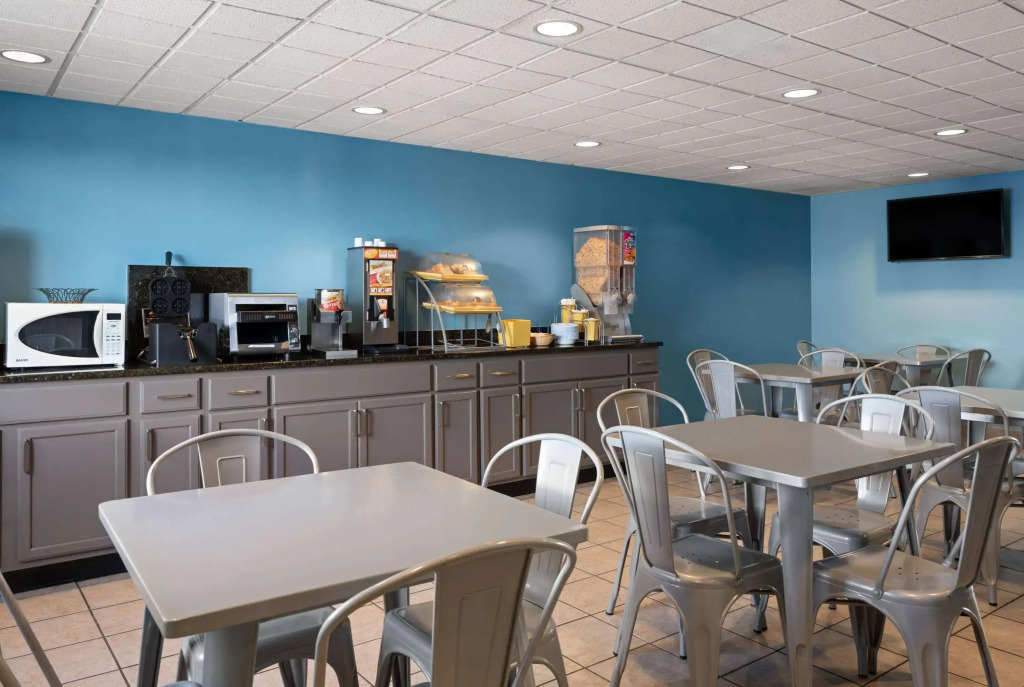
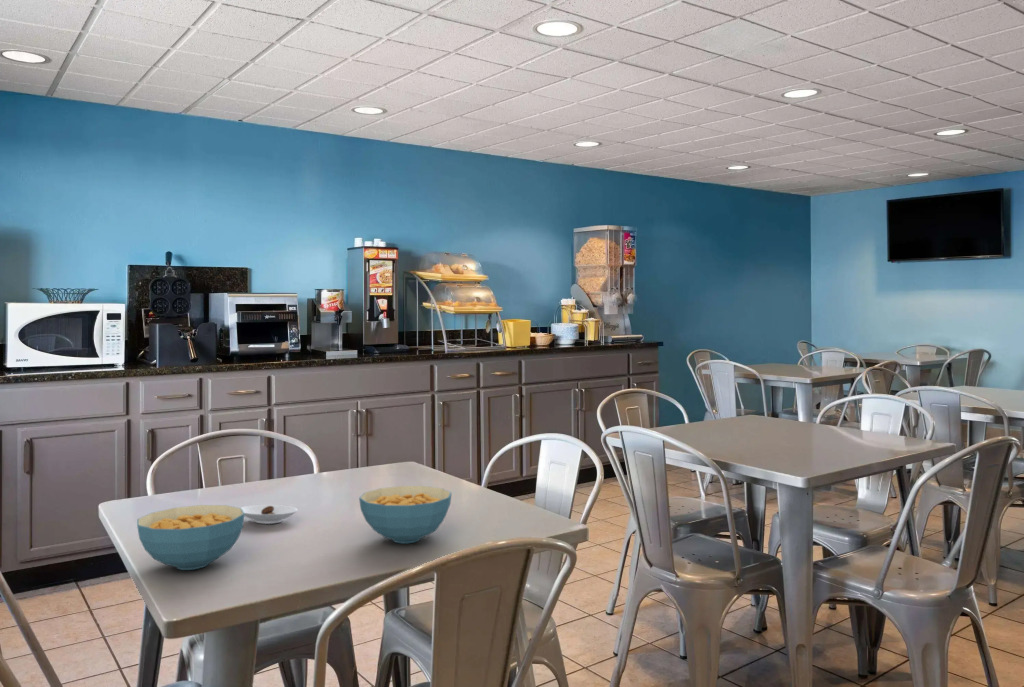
+ cereal bowl (192, 540)
+ saucer (267, 514)
+ cereal bowl (406, 517)
